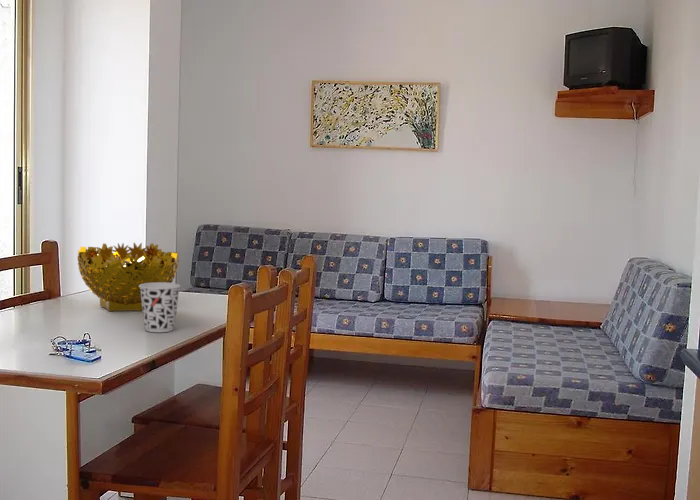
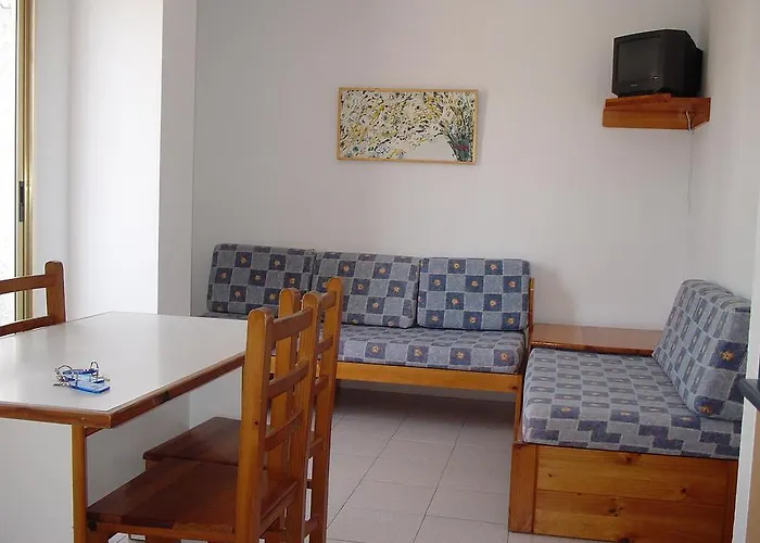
- cup (159, 307)
- decorative bowl (128, 277)
